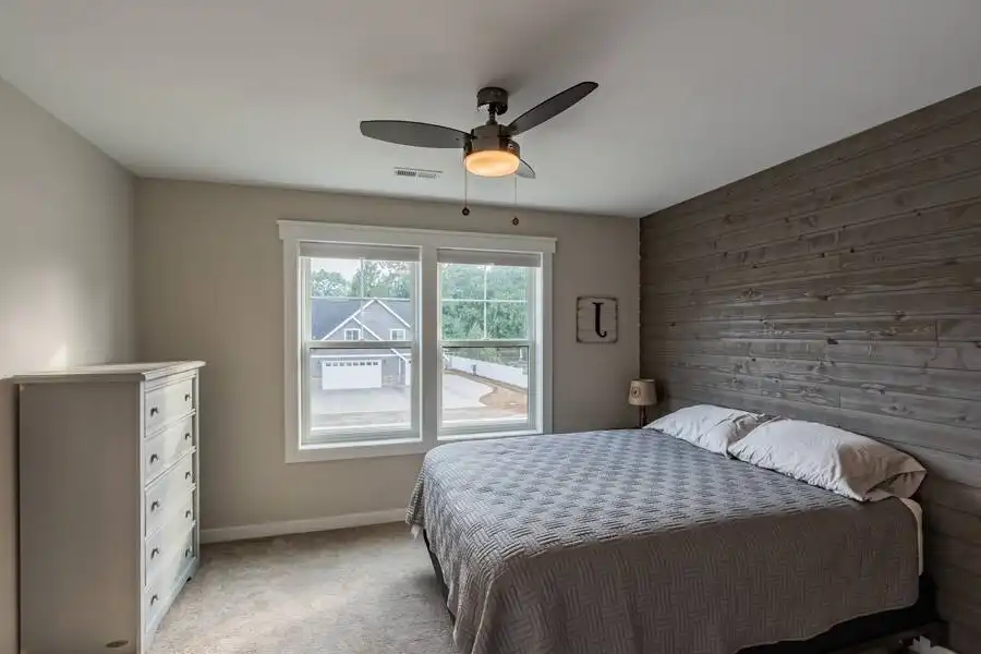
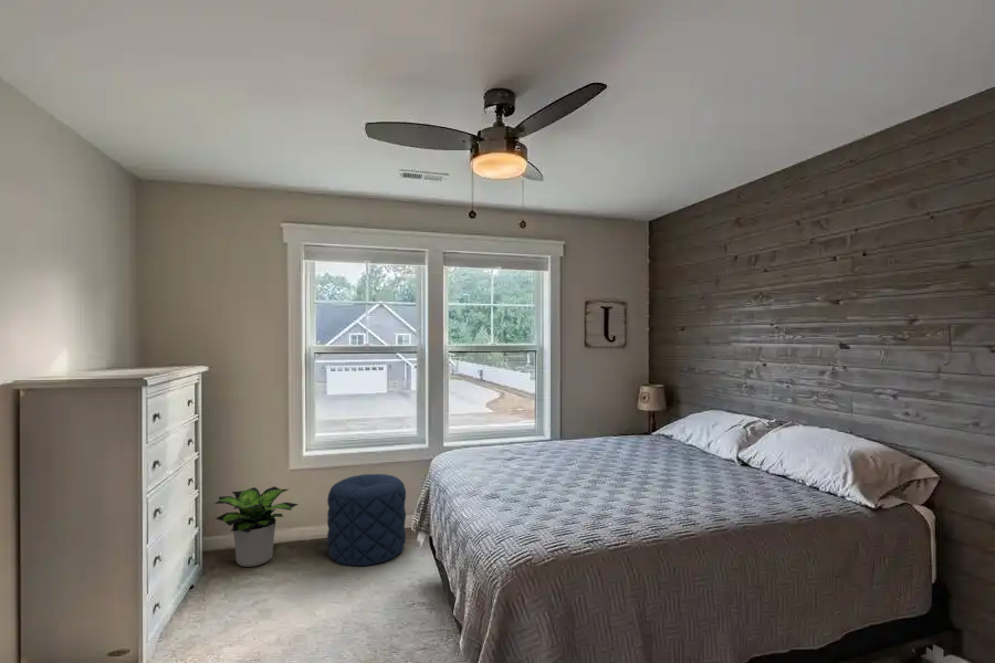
+ pouf (367, 515)
+ potted plant (258, 527)
